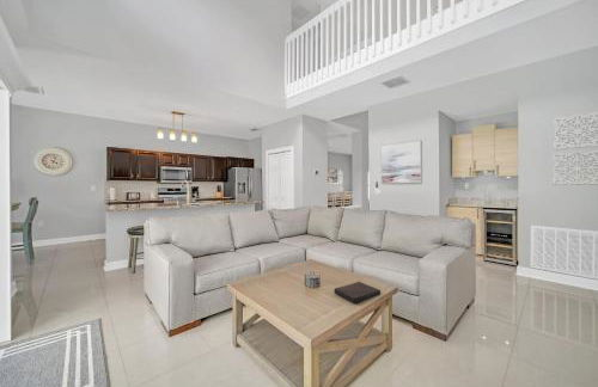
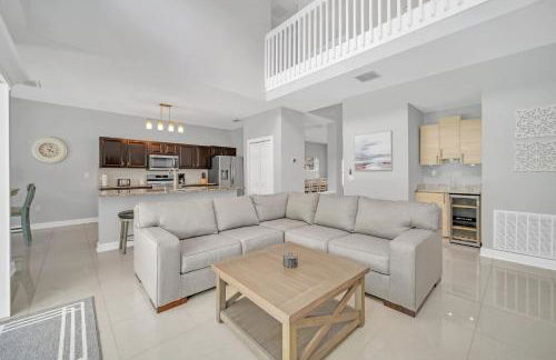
- book (356, 290)
